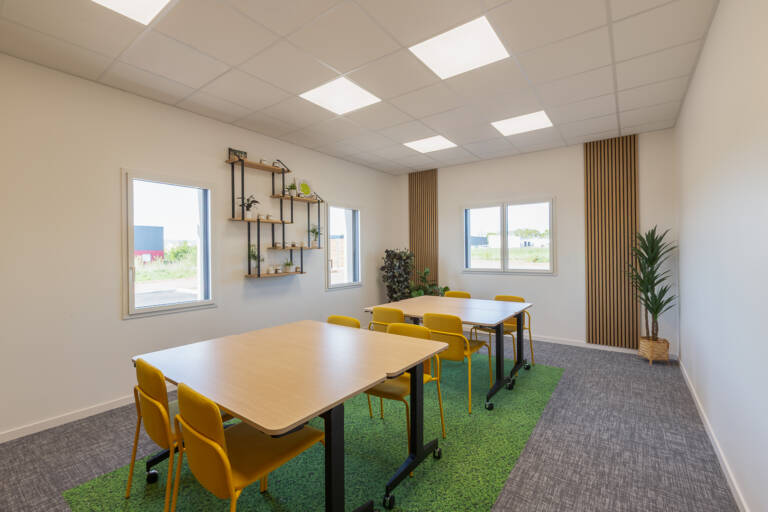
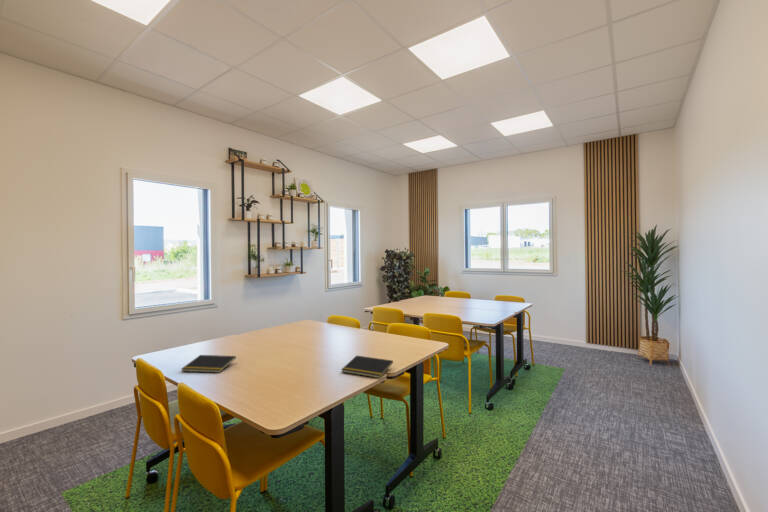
+ notepad (367, 366)
+ notepad (209, 363)
